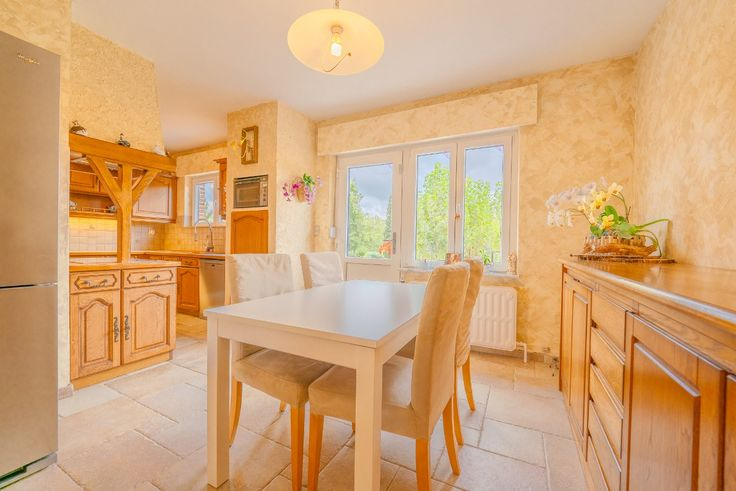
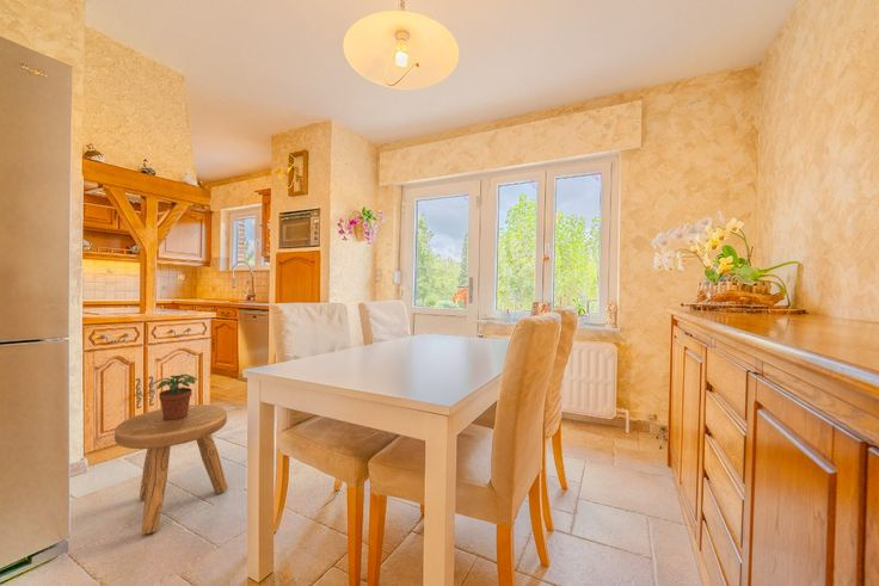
+ stool (168, 458)
+ potted plant (174, 396)
